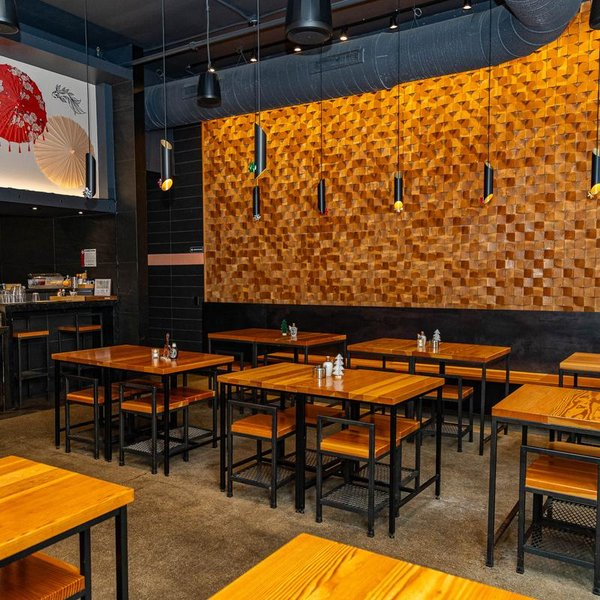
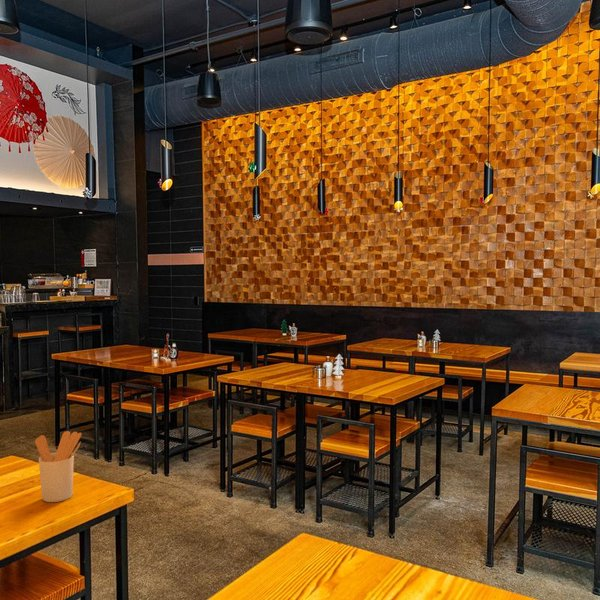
+ utensil holder (61, 464)
